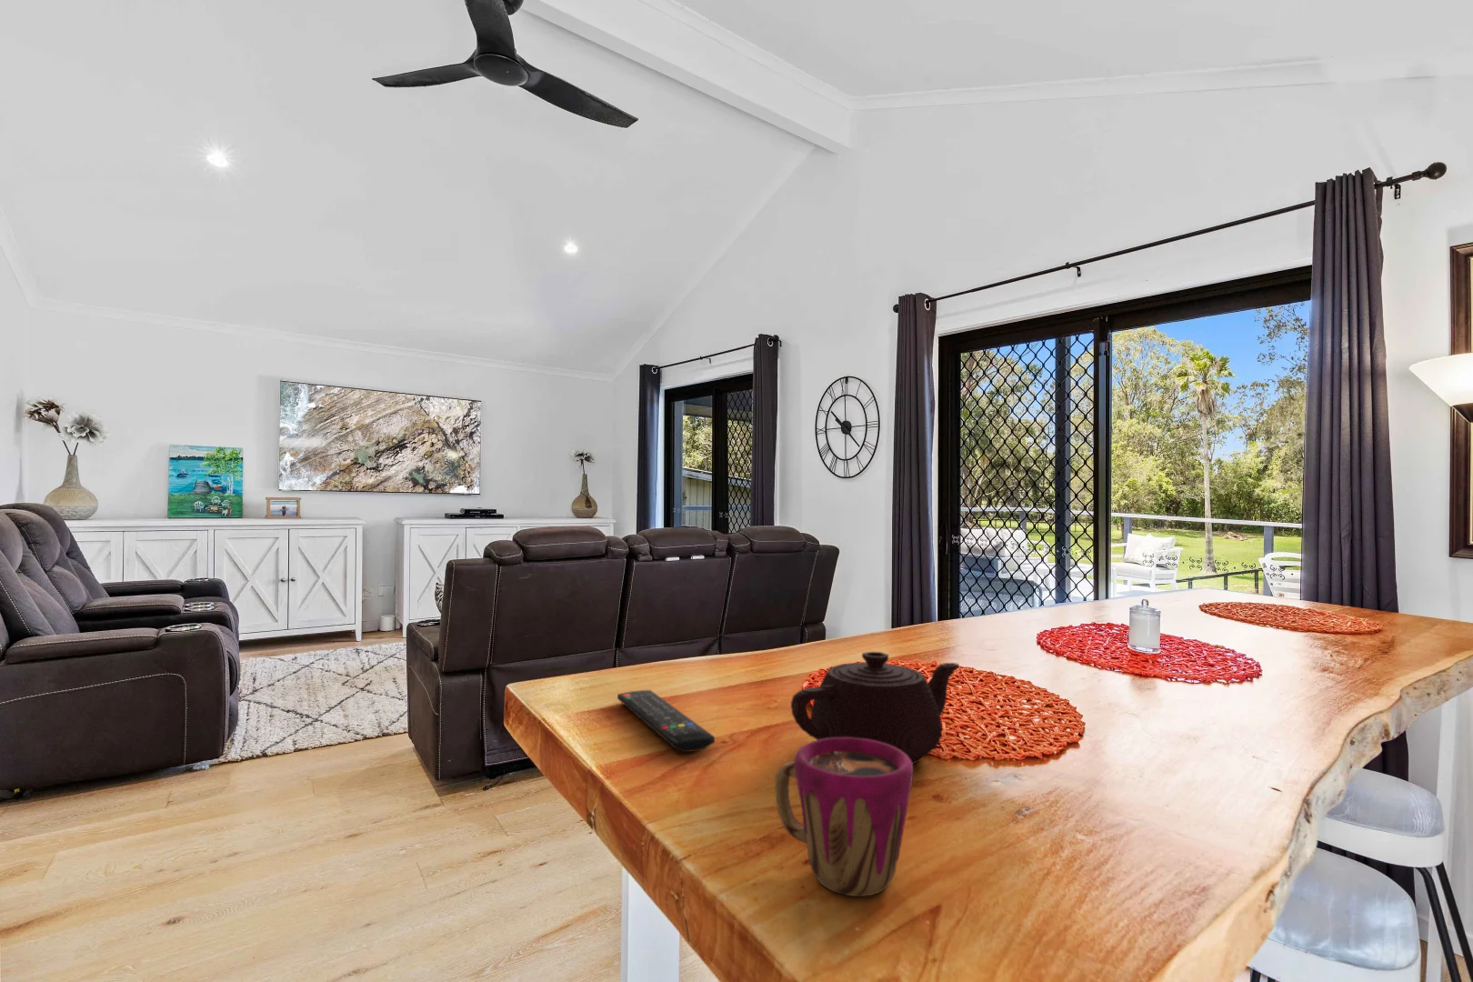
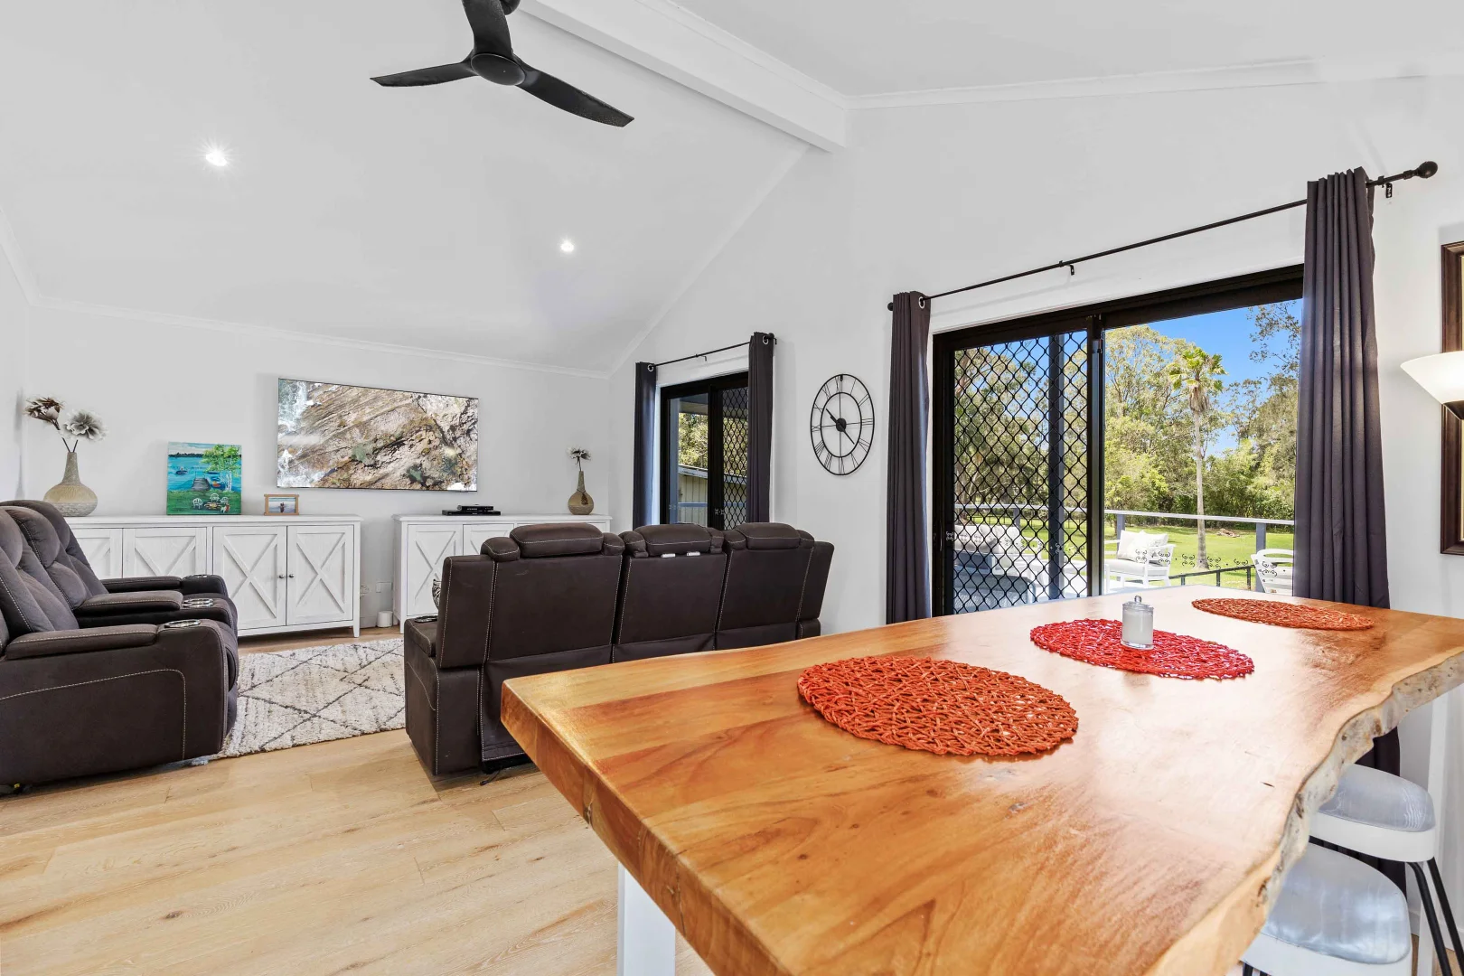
- remote control (660, 718)
- cup (838, 811)
- teapot (880, 701)
